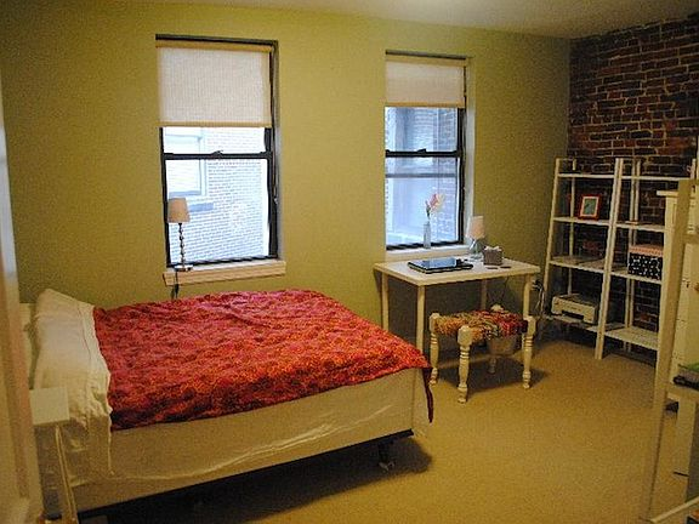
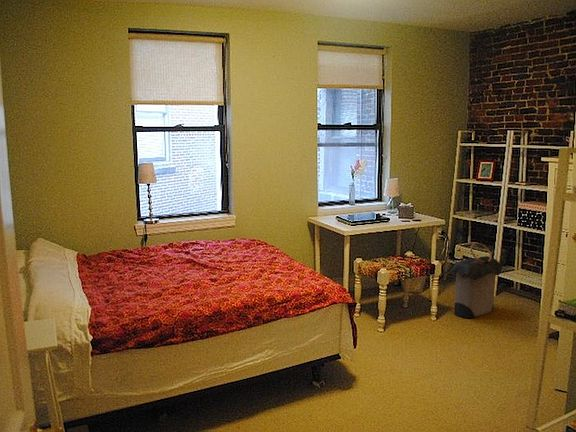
+ laundry hamper (476, 279)
